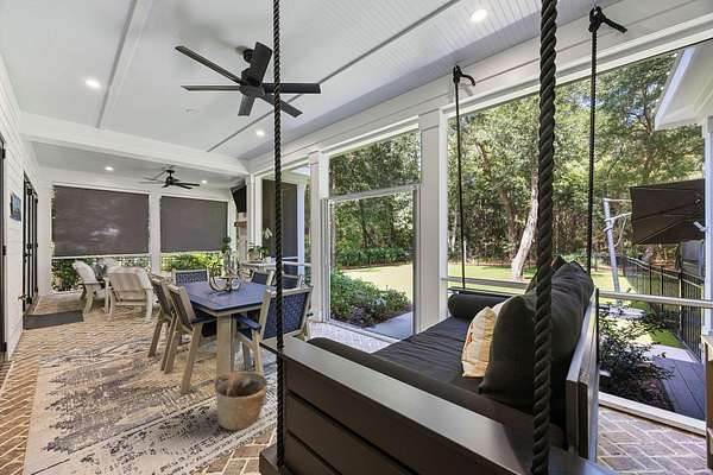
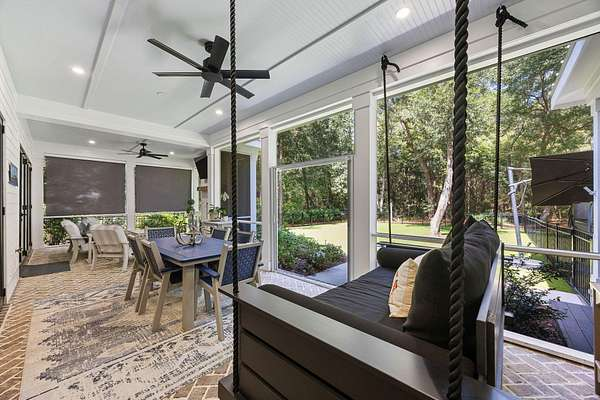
- basket (241, 398)
